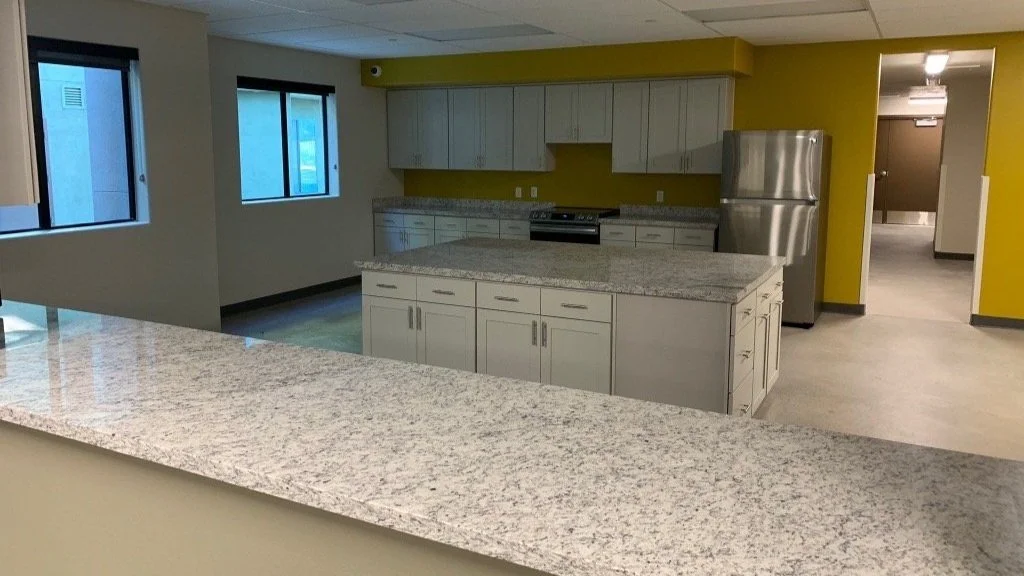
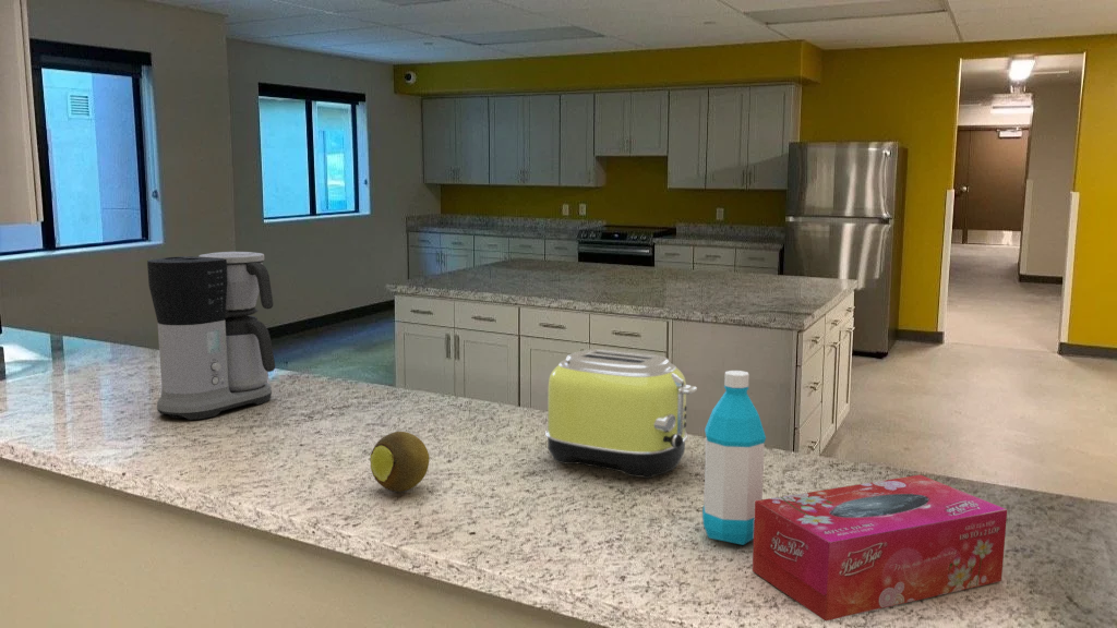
+ tissue box (877, 541)
+ coffee maker (218, 331)
+ toaster (622, 410)
+ fruit (399, 461)
+ water bottle (734, 456)
